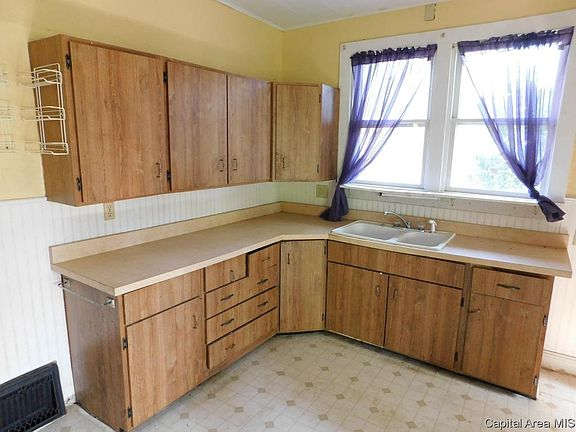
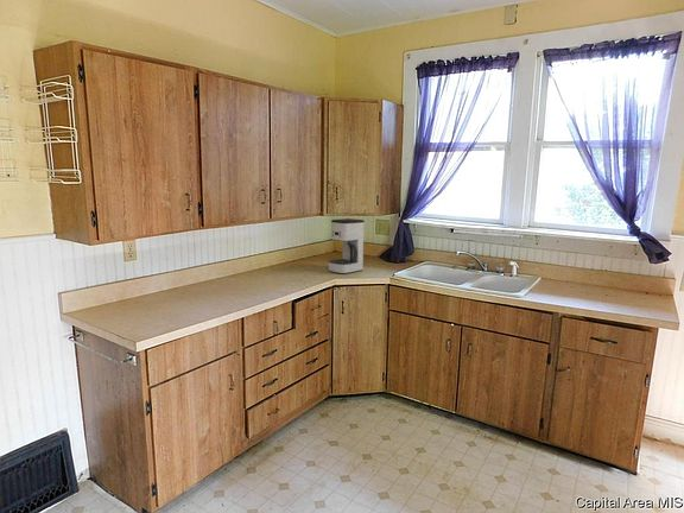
+ coffee maker (346, 245)
